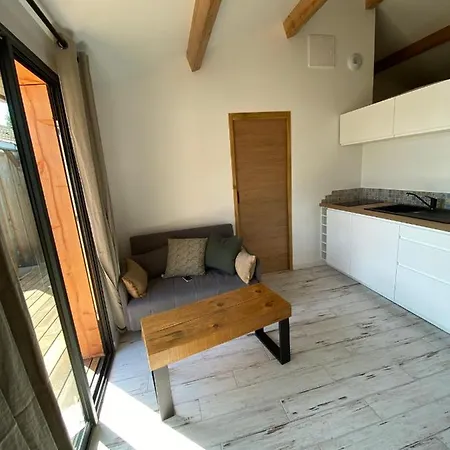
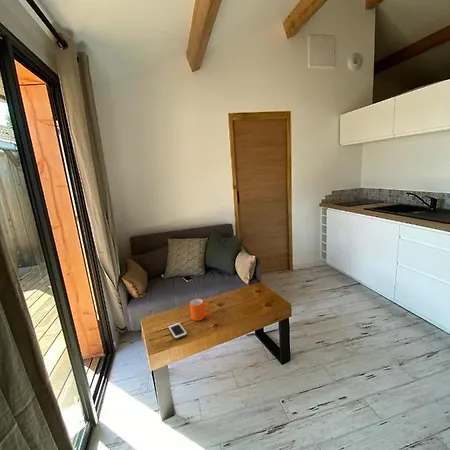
+ cell phone (177, 330)
+ mug (199, 309)
